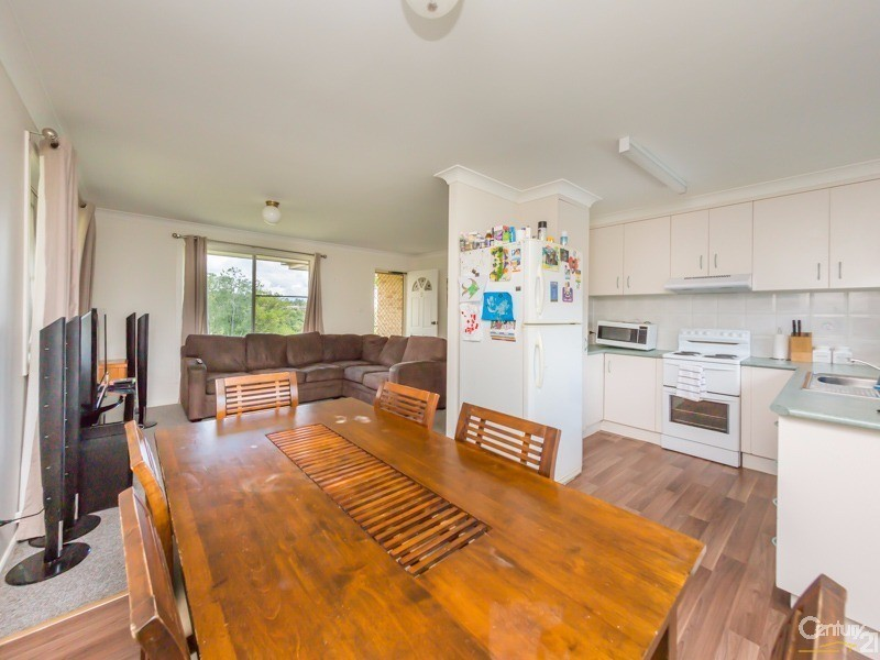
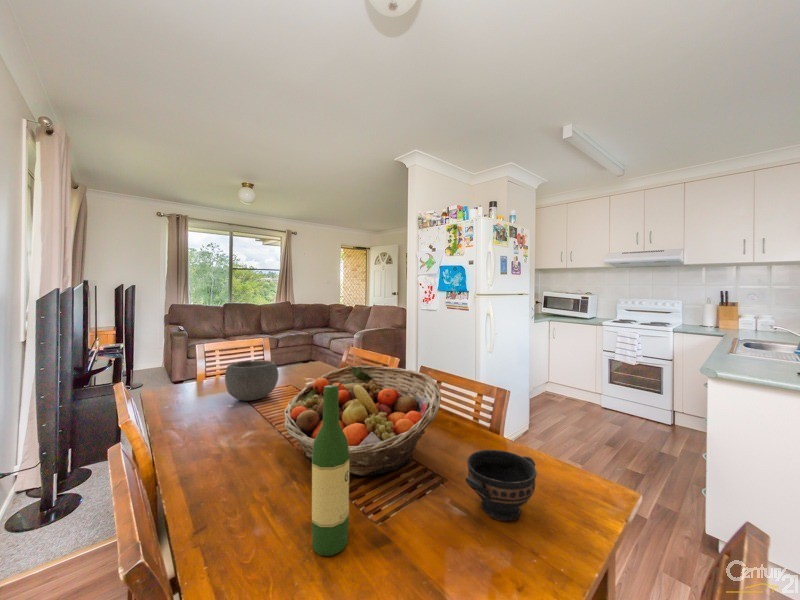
+ fruit basket (361, 411)
+ wine bottle (331, 464)
+ bowl (252, 380)
+ bowl (501, 486)
